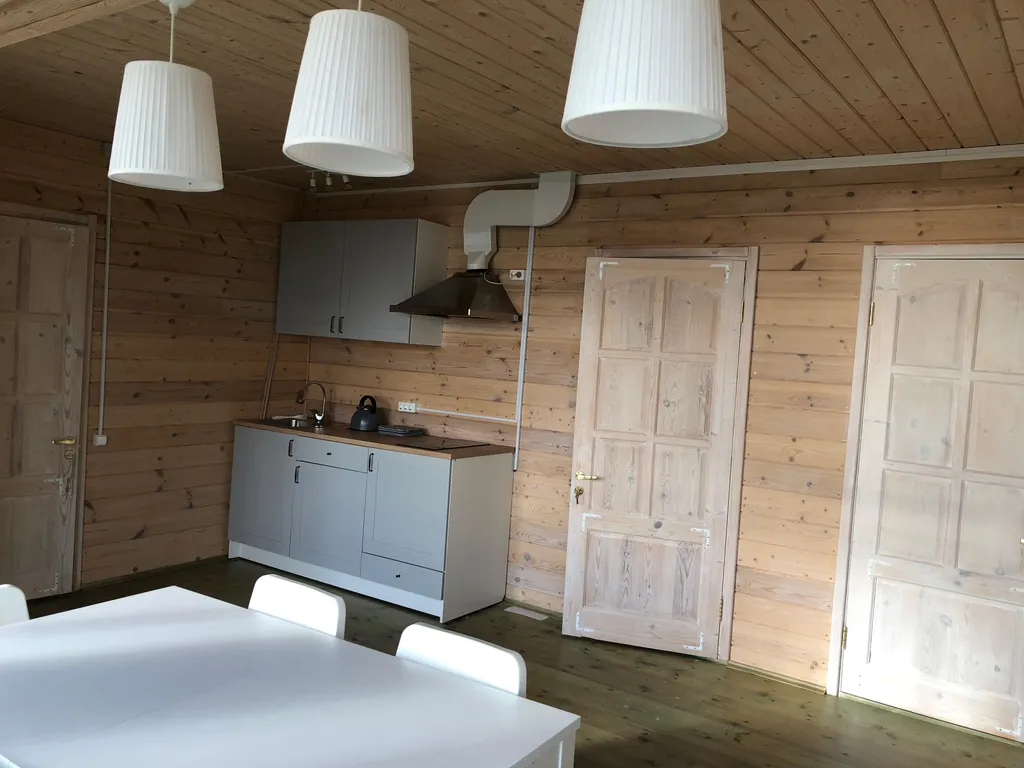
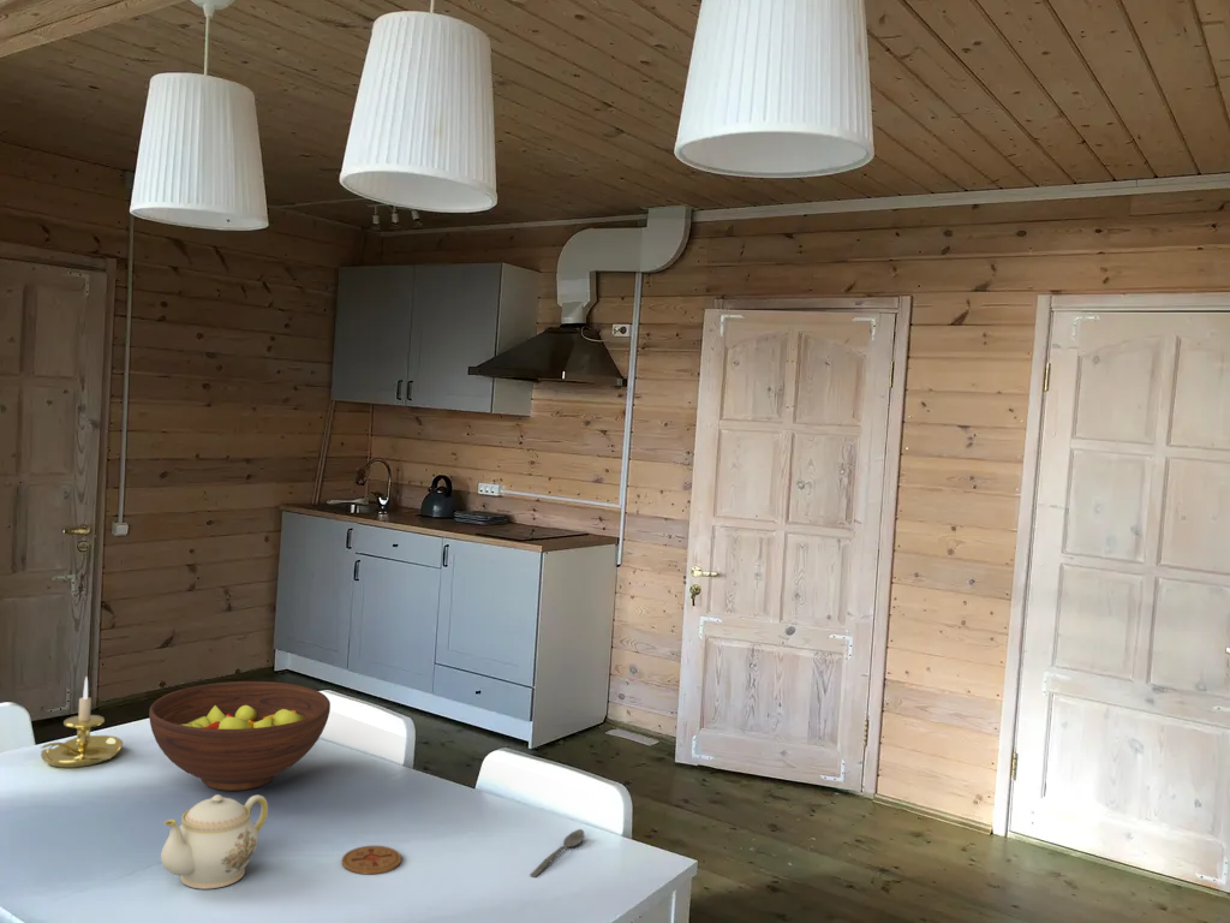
+ candle holder (79, 717)
+ fruit bowl (240, 742)
+ teapot (217, 834)
+ spoon (557, 852)
+ coaster (371, 859)
